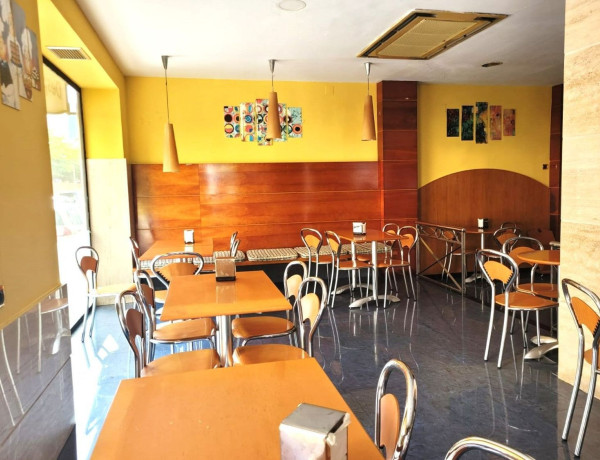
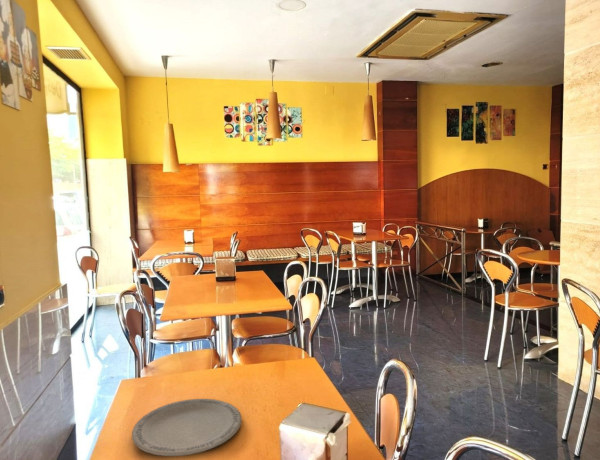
+ plate (188, 426)
